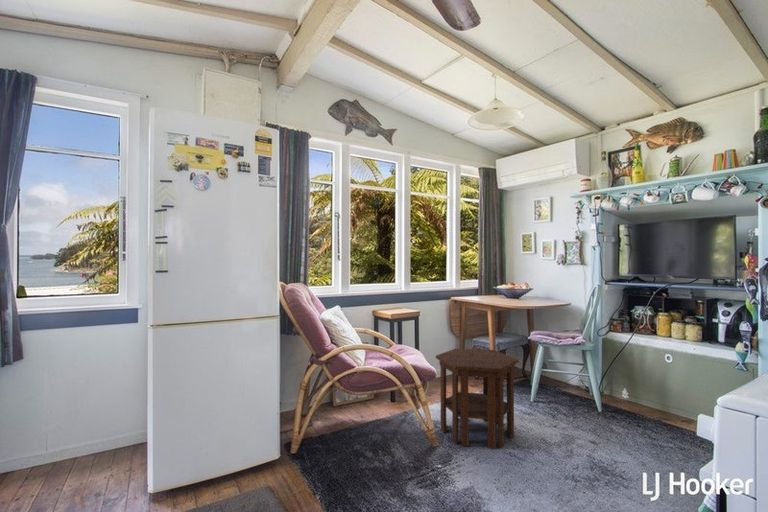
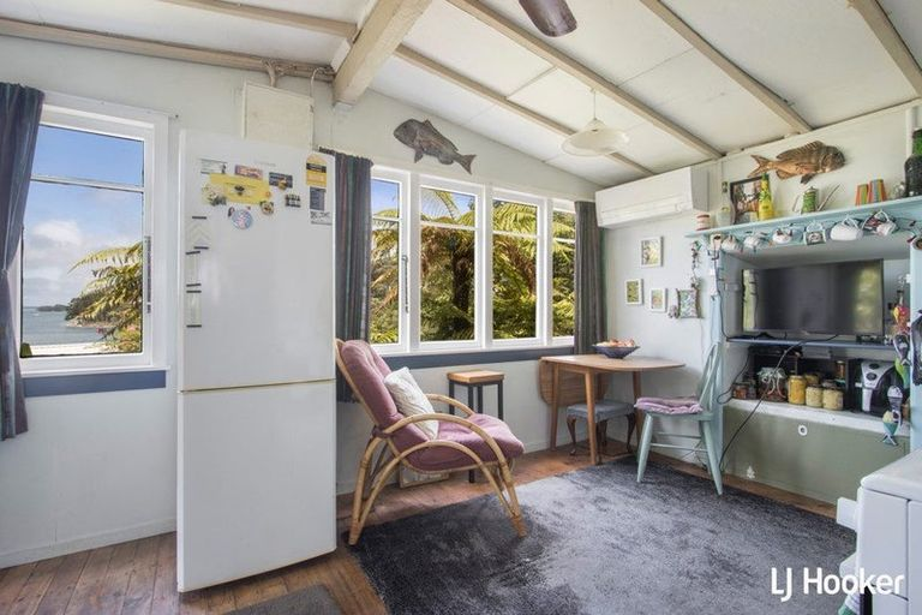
- side table (476, 394)
